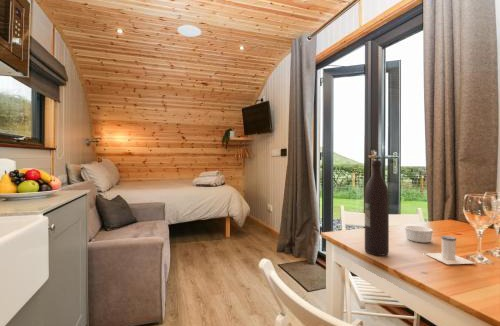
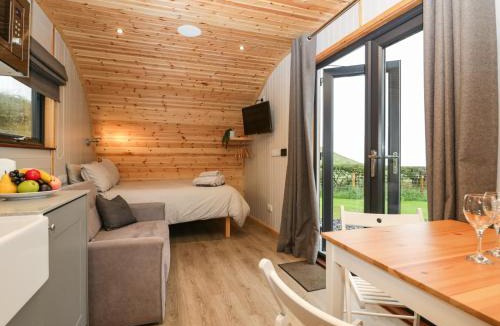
- wine bottle (376, 206)
- ramekin (418, 233)
- salt shaker (448, 247)
